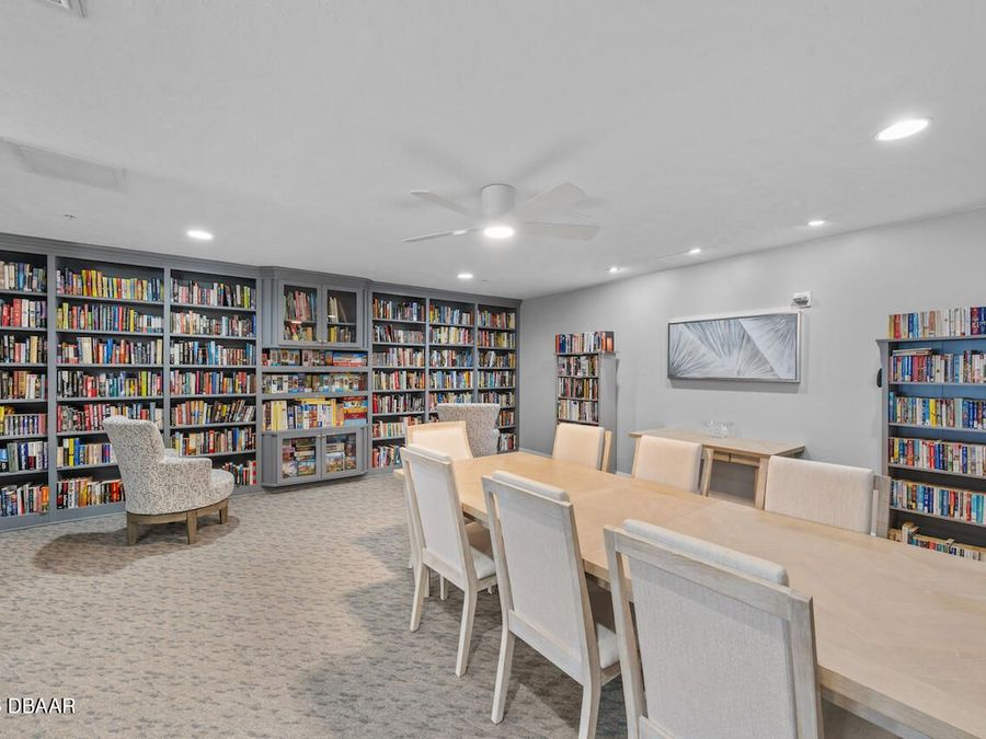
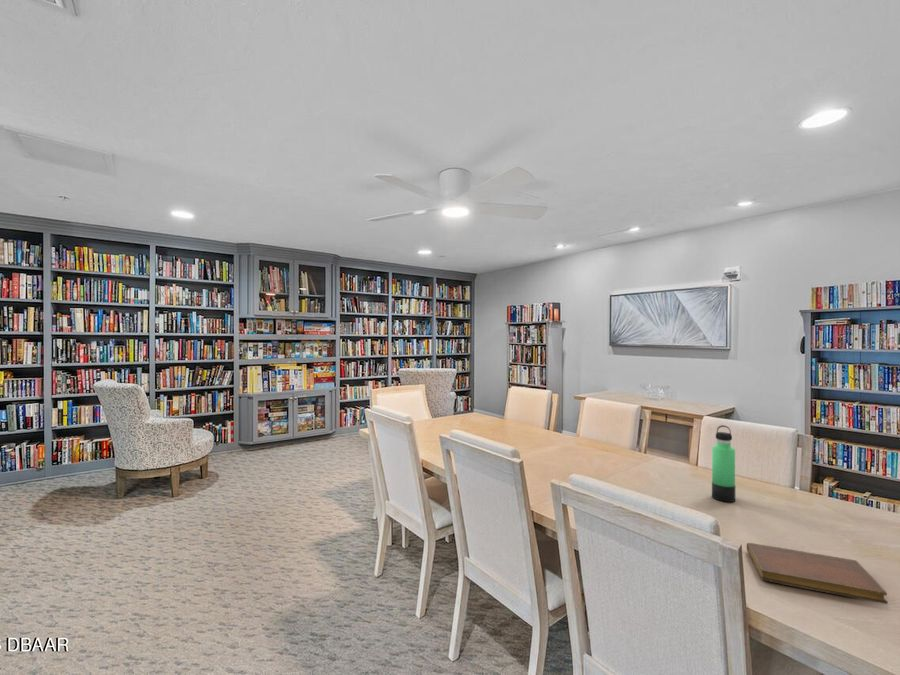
+ thermos bottle (723, 461)
+ notebook (809, 569)
